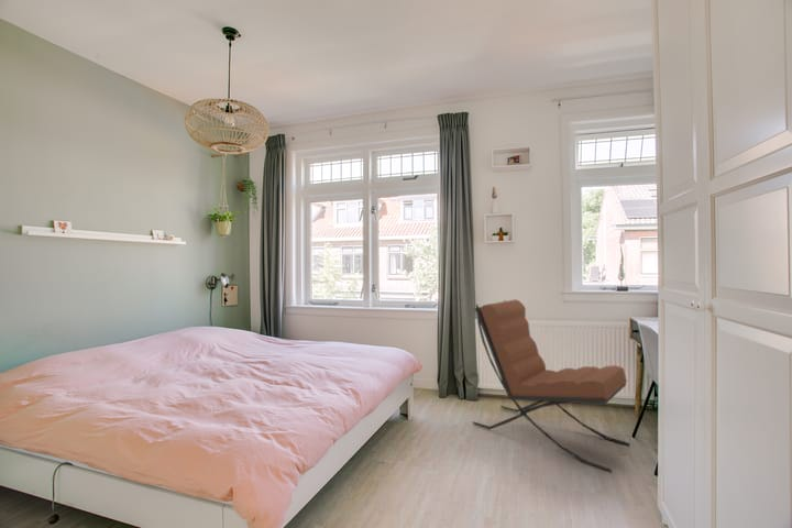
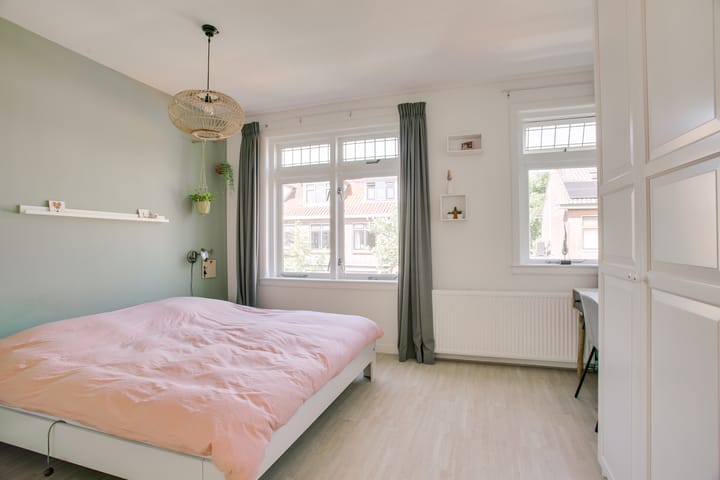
- lounge chair (544, 369)
